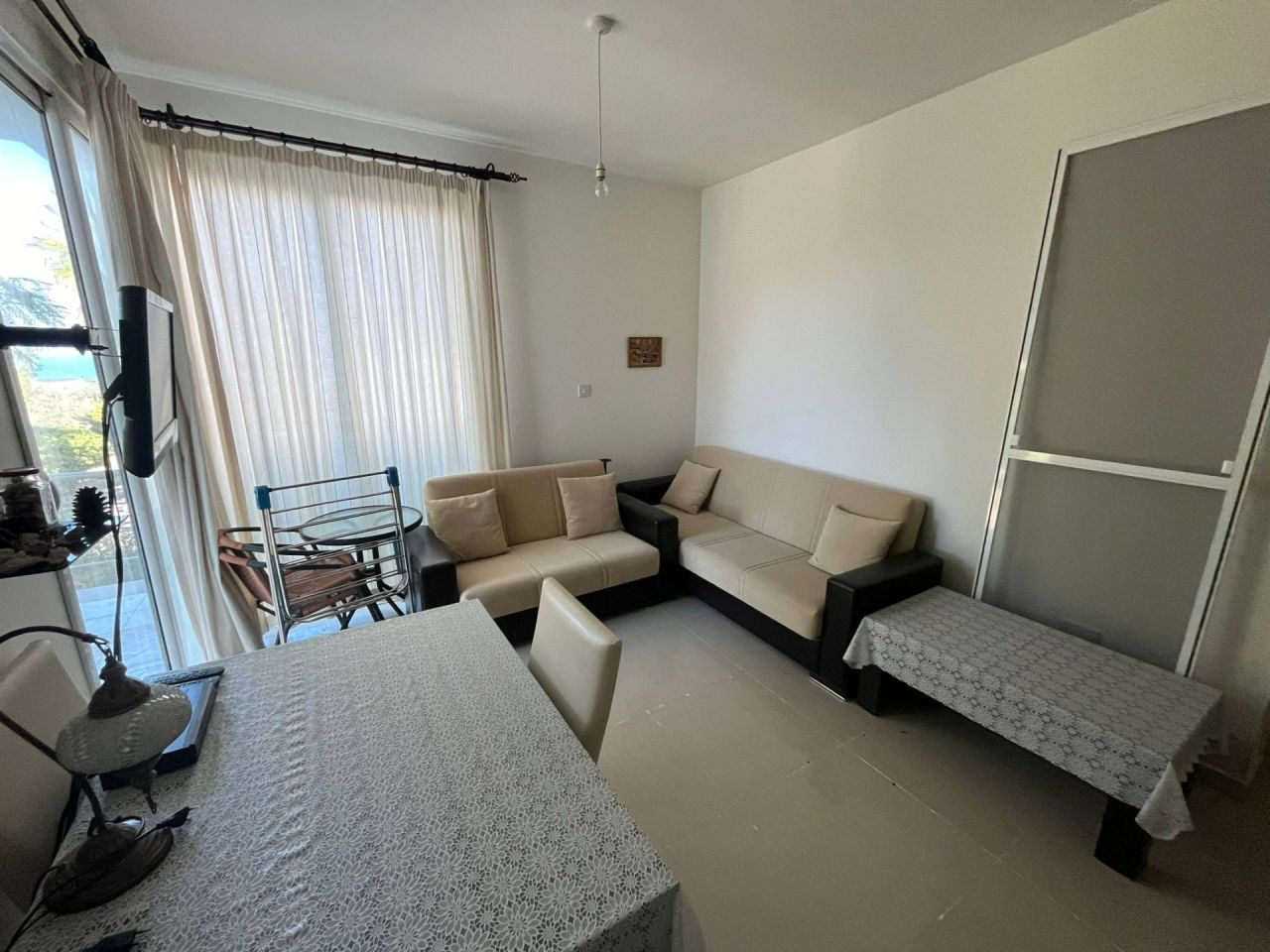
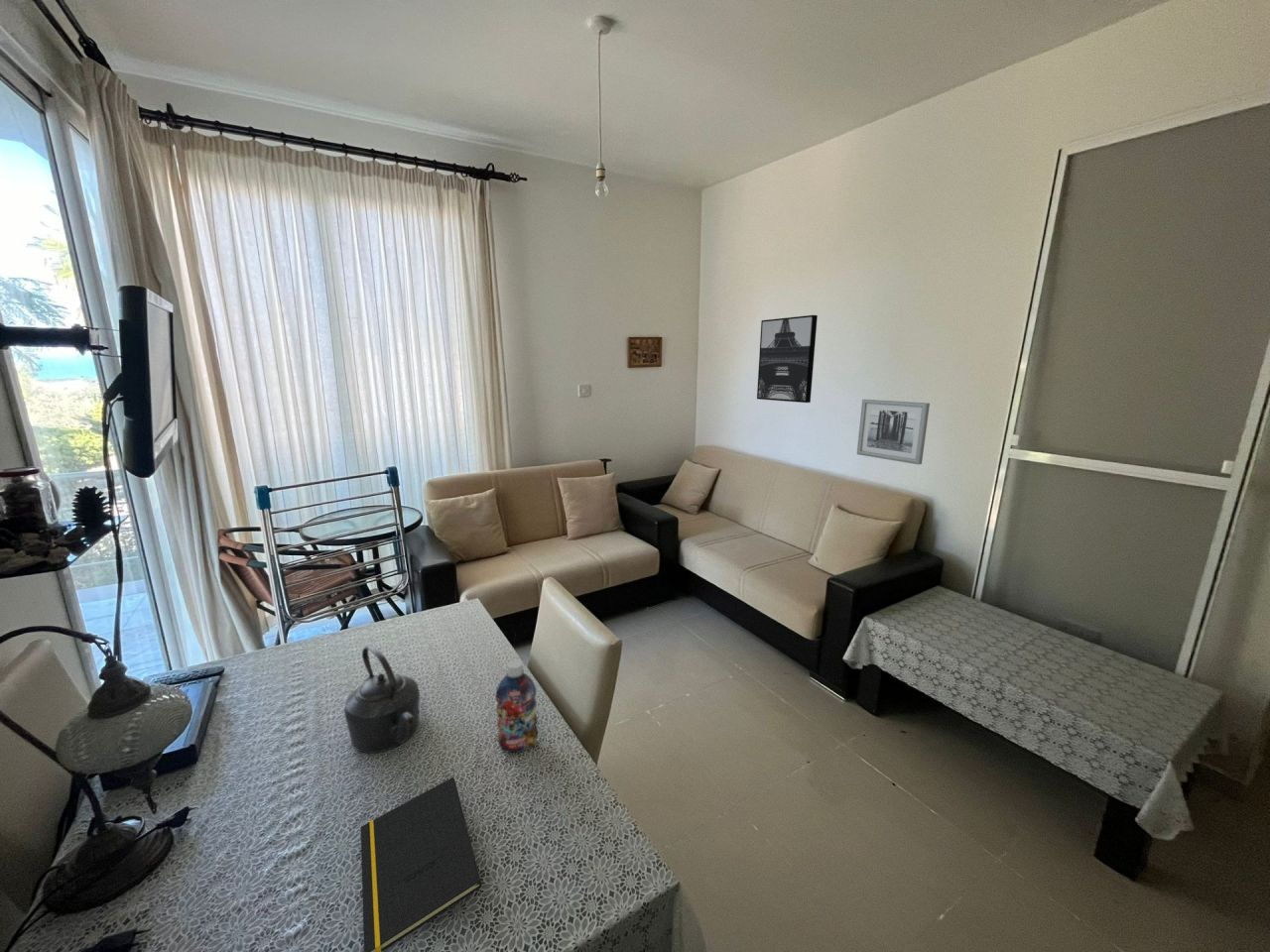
+ wall art (890, 430)
+ bottle (516, 705)
+ wall art (785, 360)
+ kettle (388, 698)
+ notepad (417, 854)
